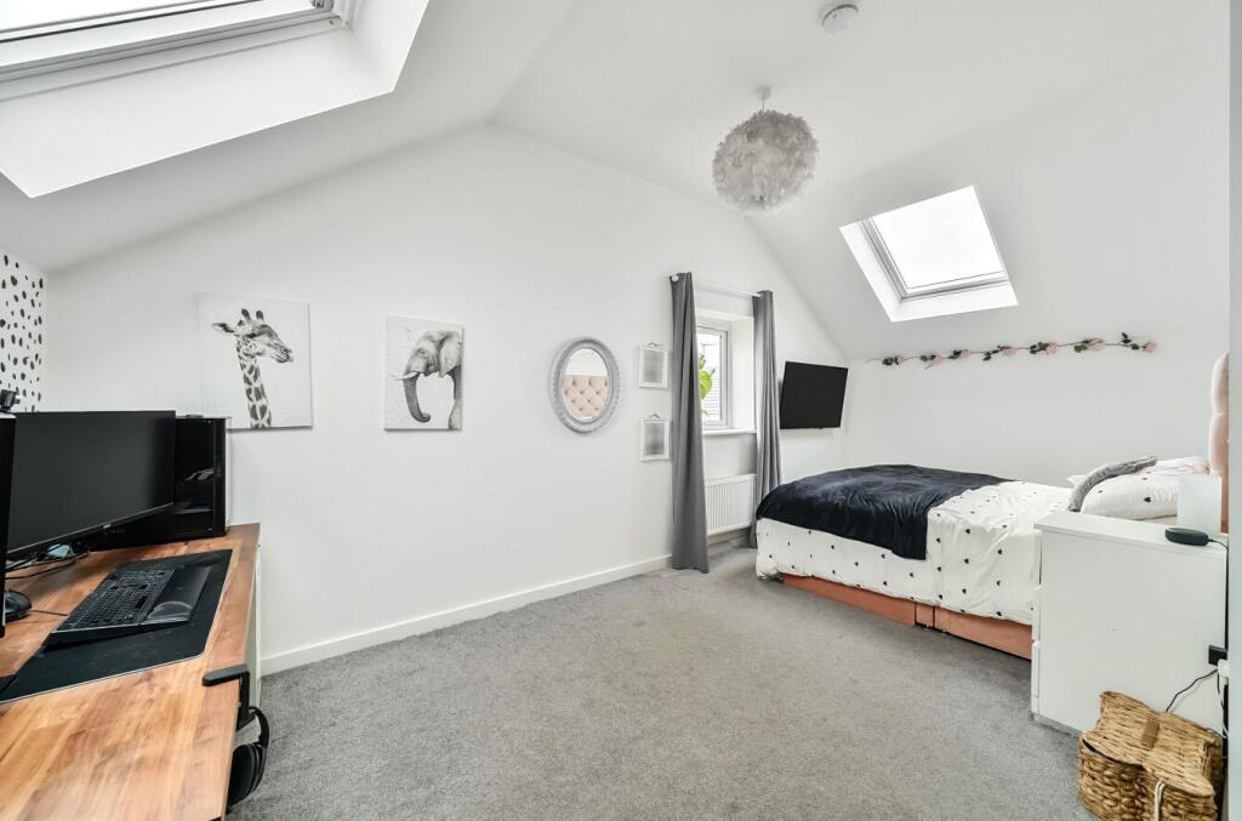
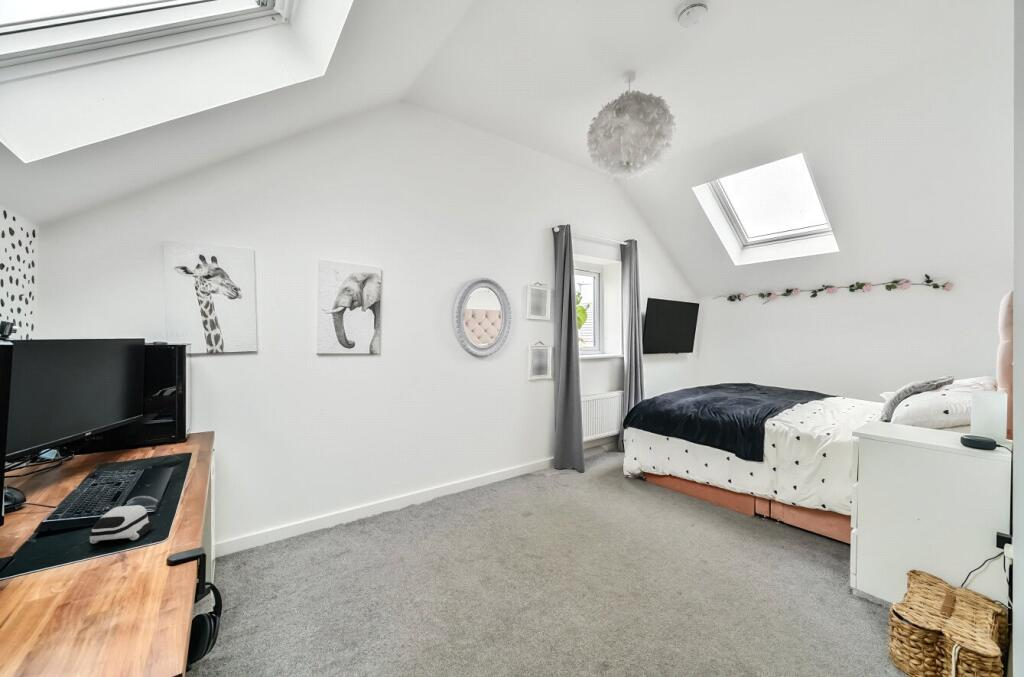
+ computer mouse (119, 524)
